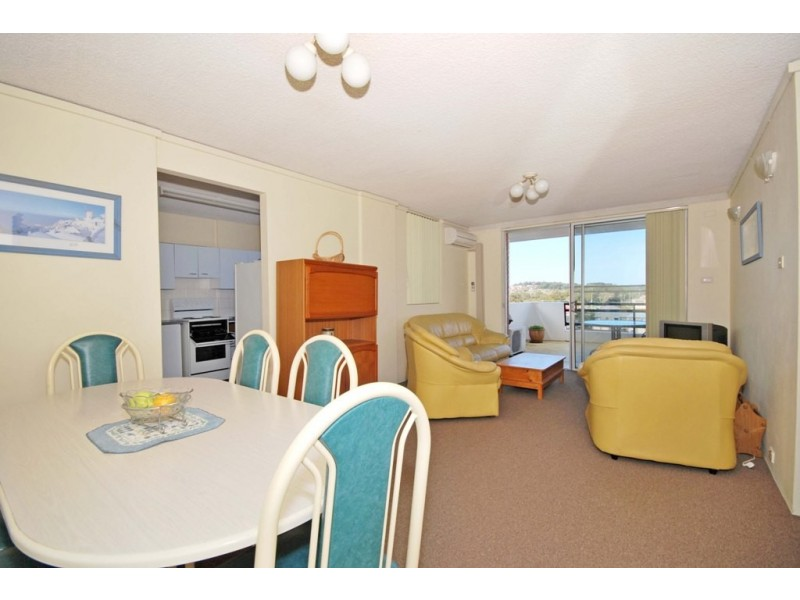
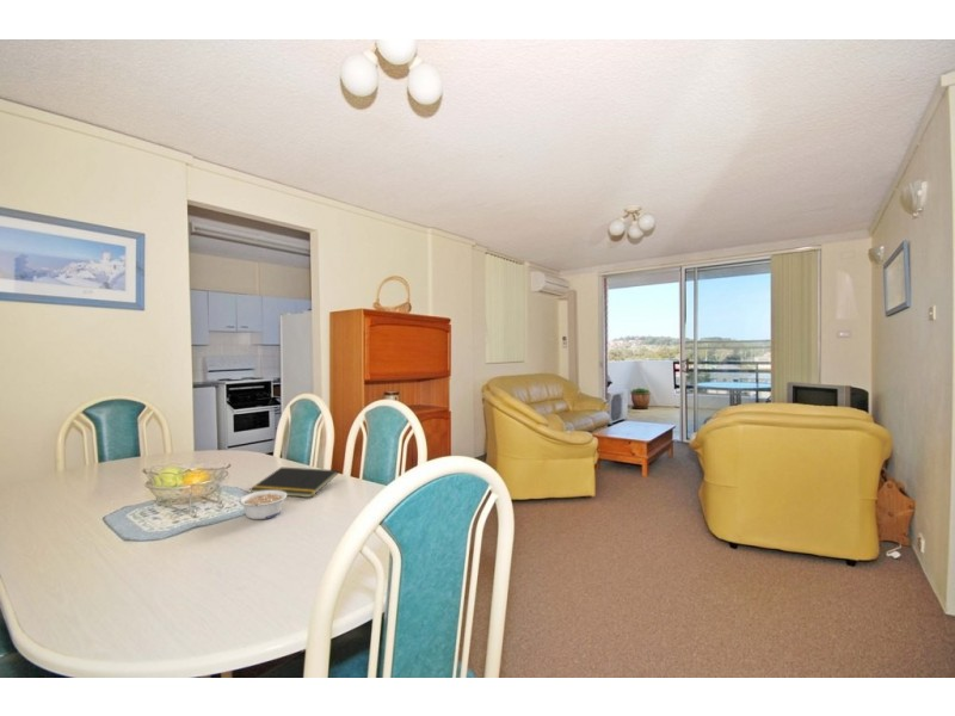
+ notepad (295, 481)
+ legume (264, 504)
